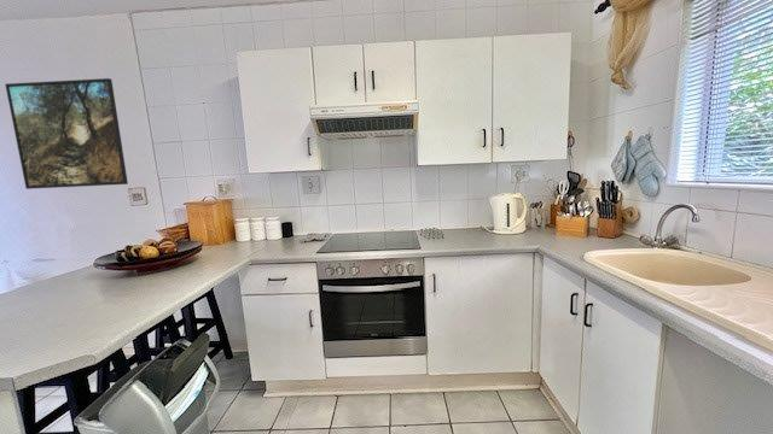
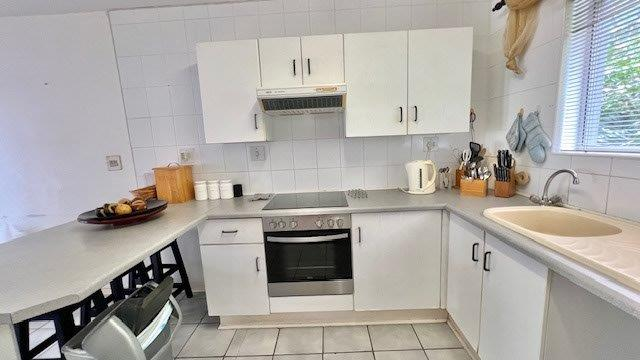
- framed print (68, 135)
